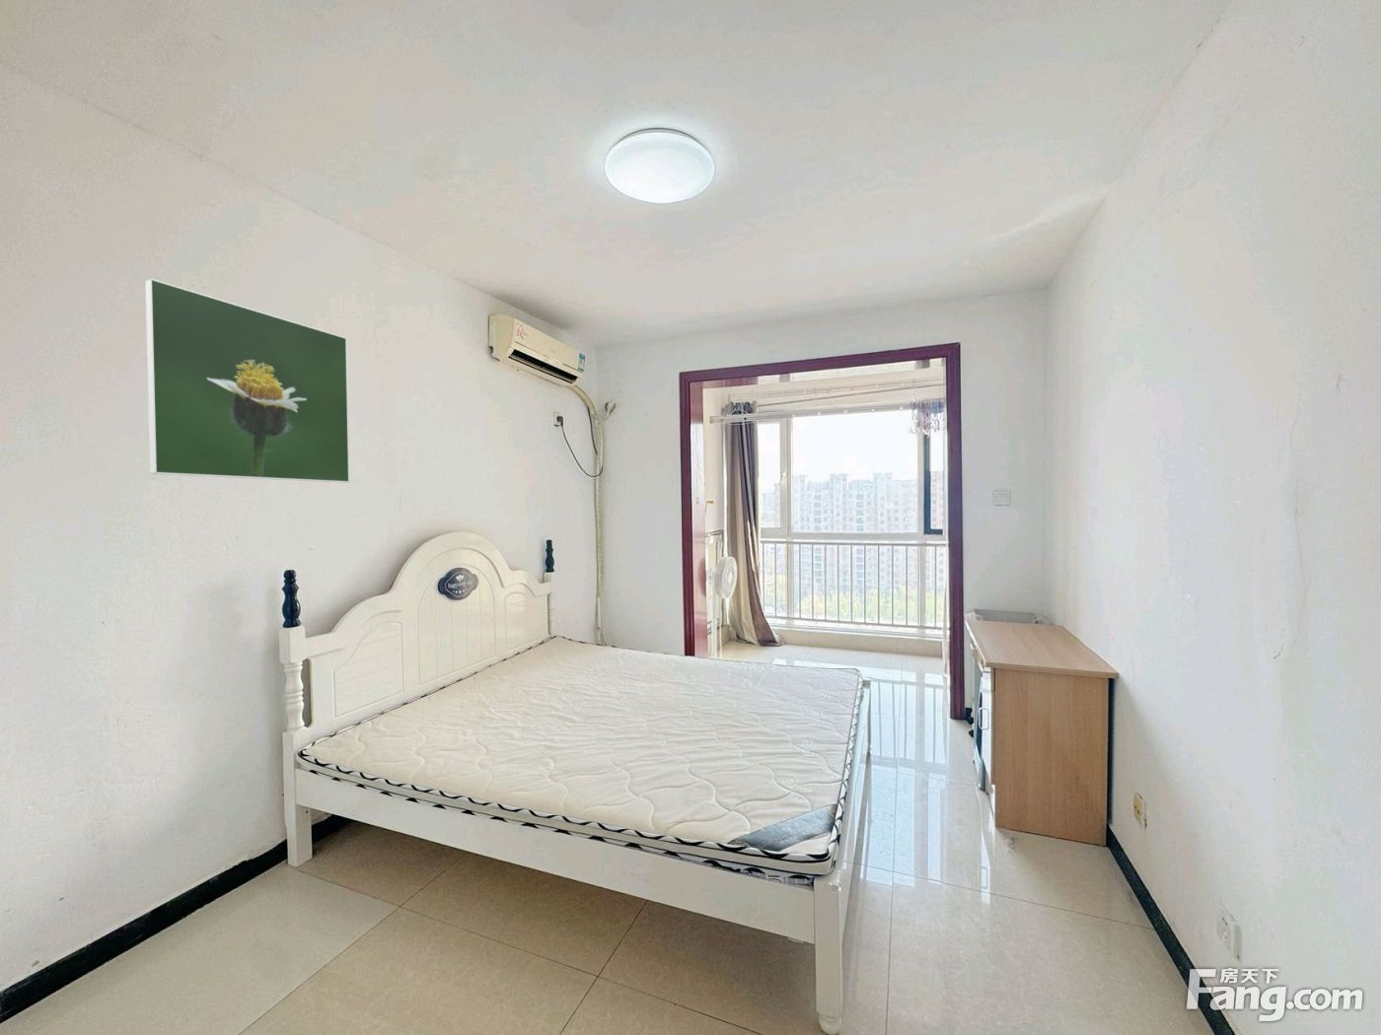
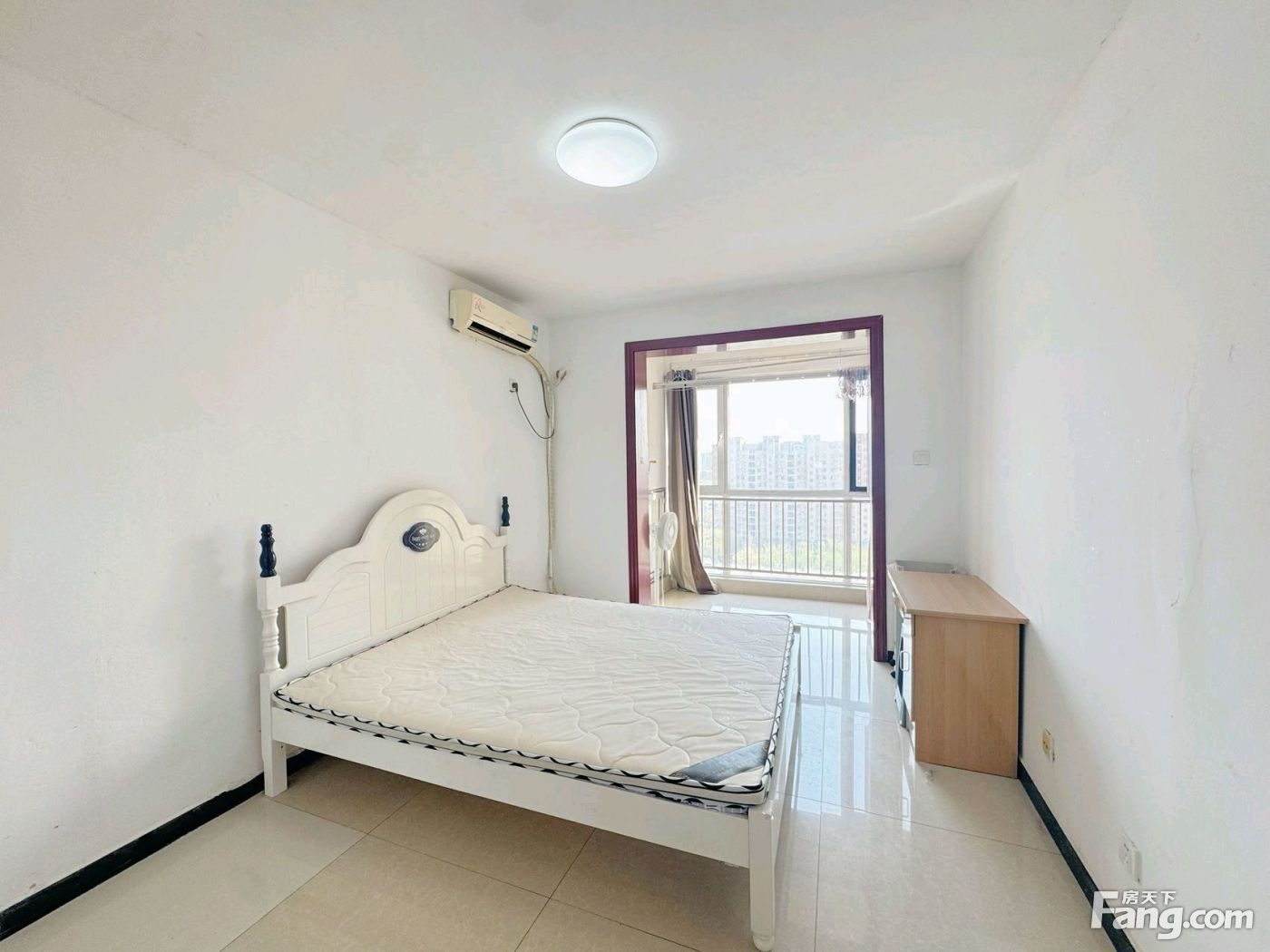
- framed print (261, 396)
